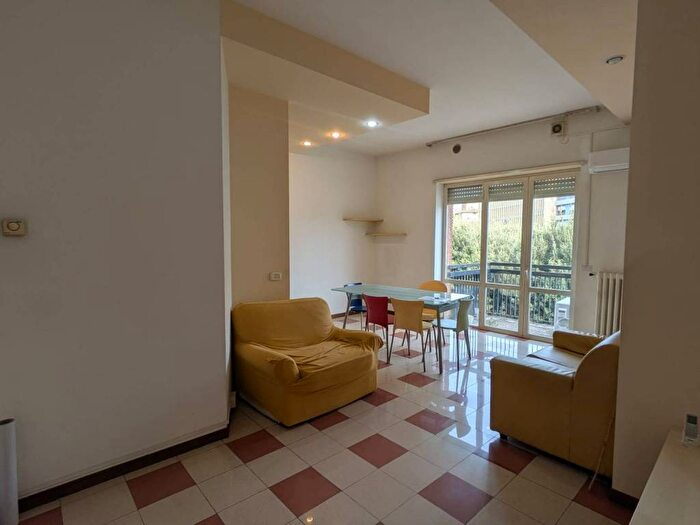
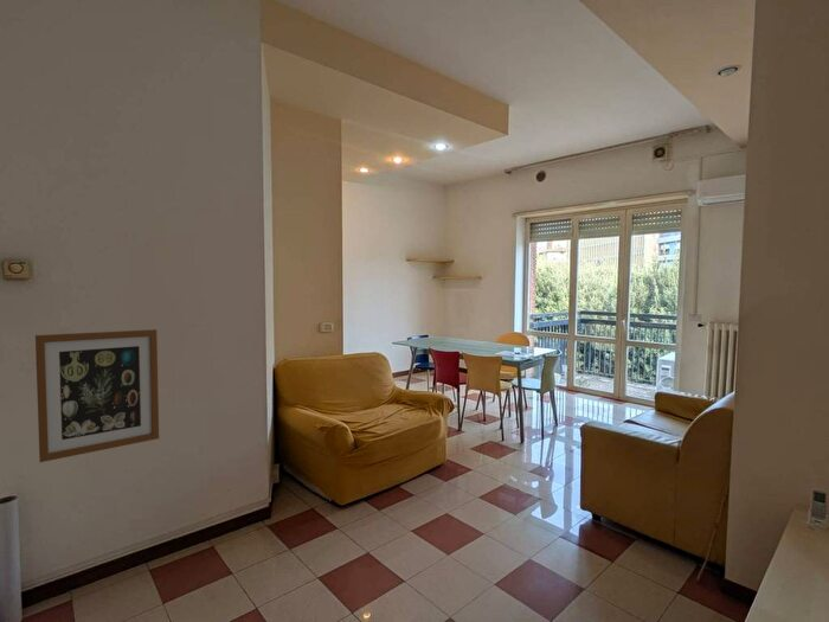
+ wall art (102, 391)
